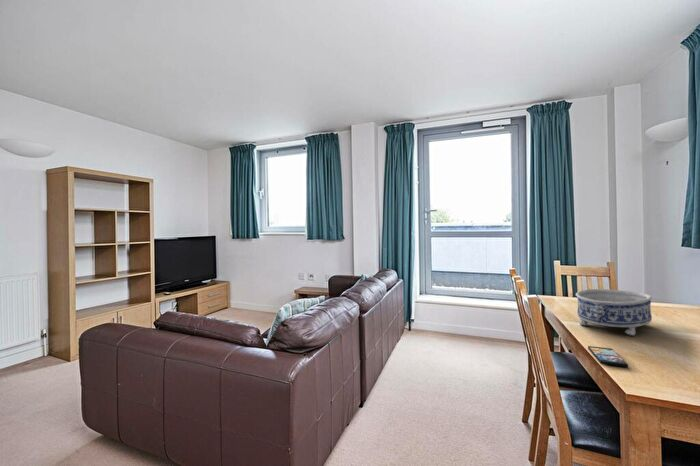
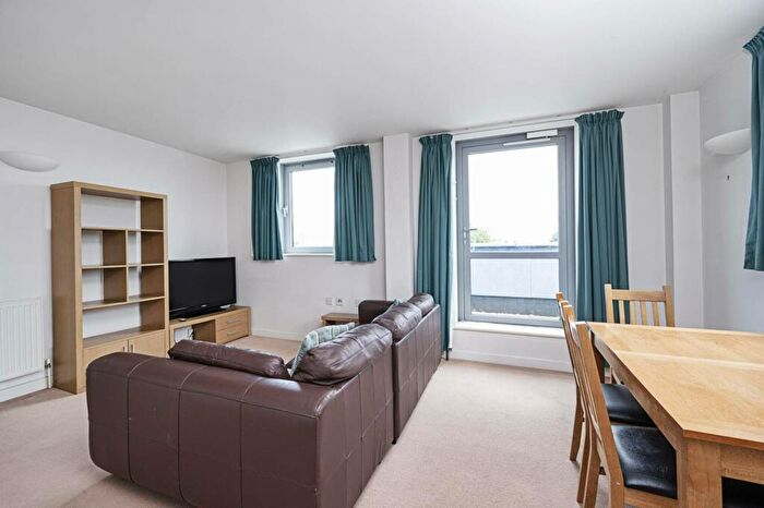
- decorative bowl (612, 309)
- smartphone (606, 355)
